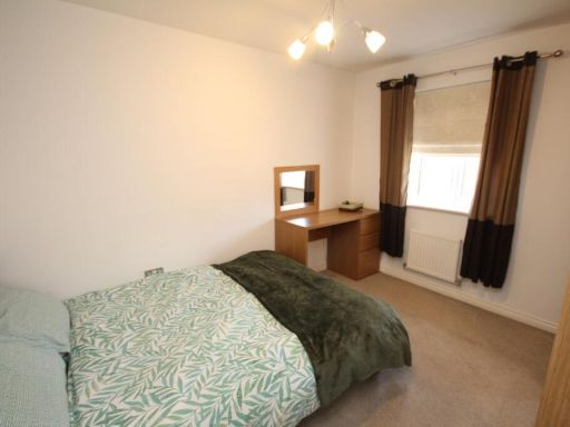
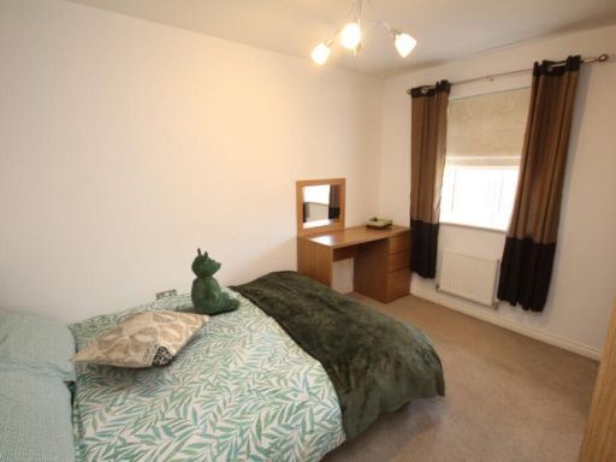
+ teddy bear (213, 279)
+ decorative pillow (149, 336)
